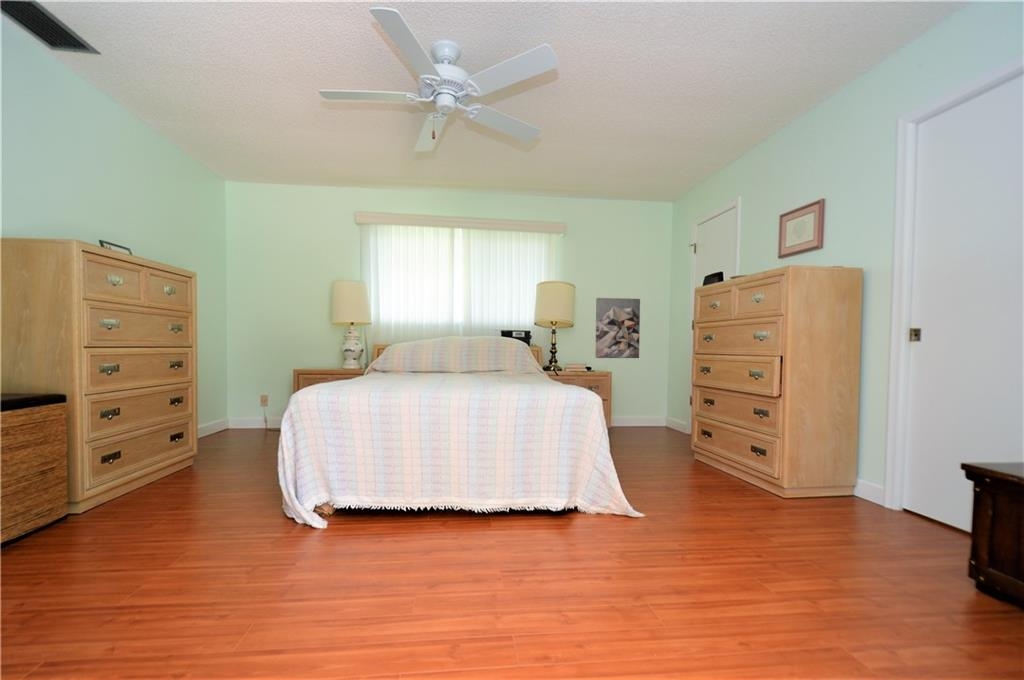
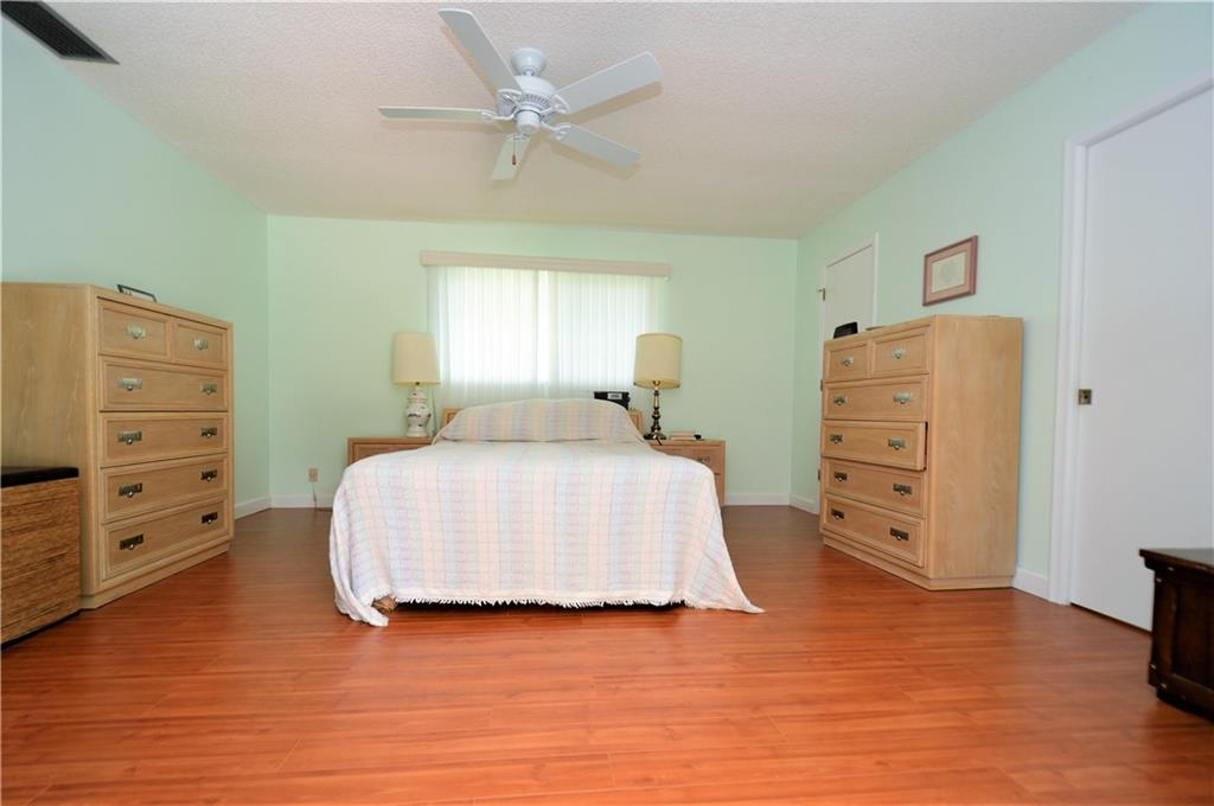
- wall art (617, 328)
